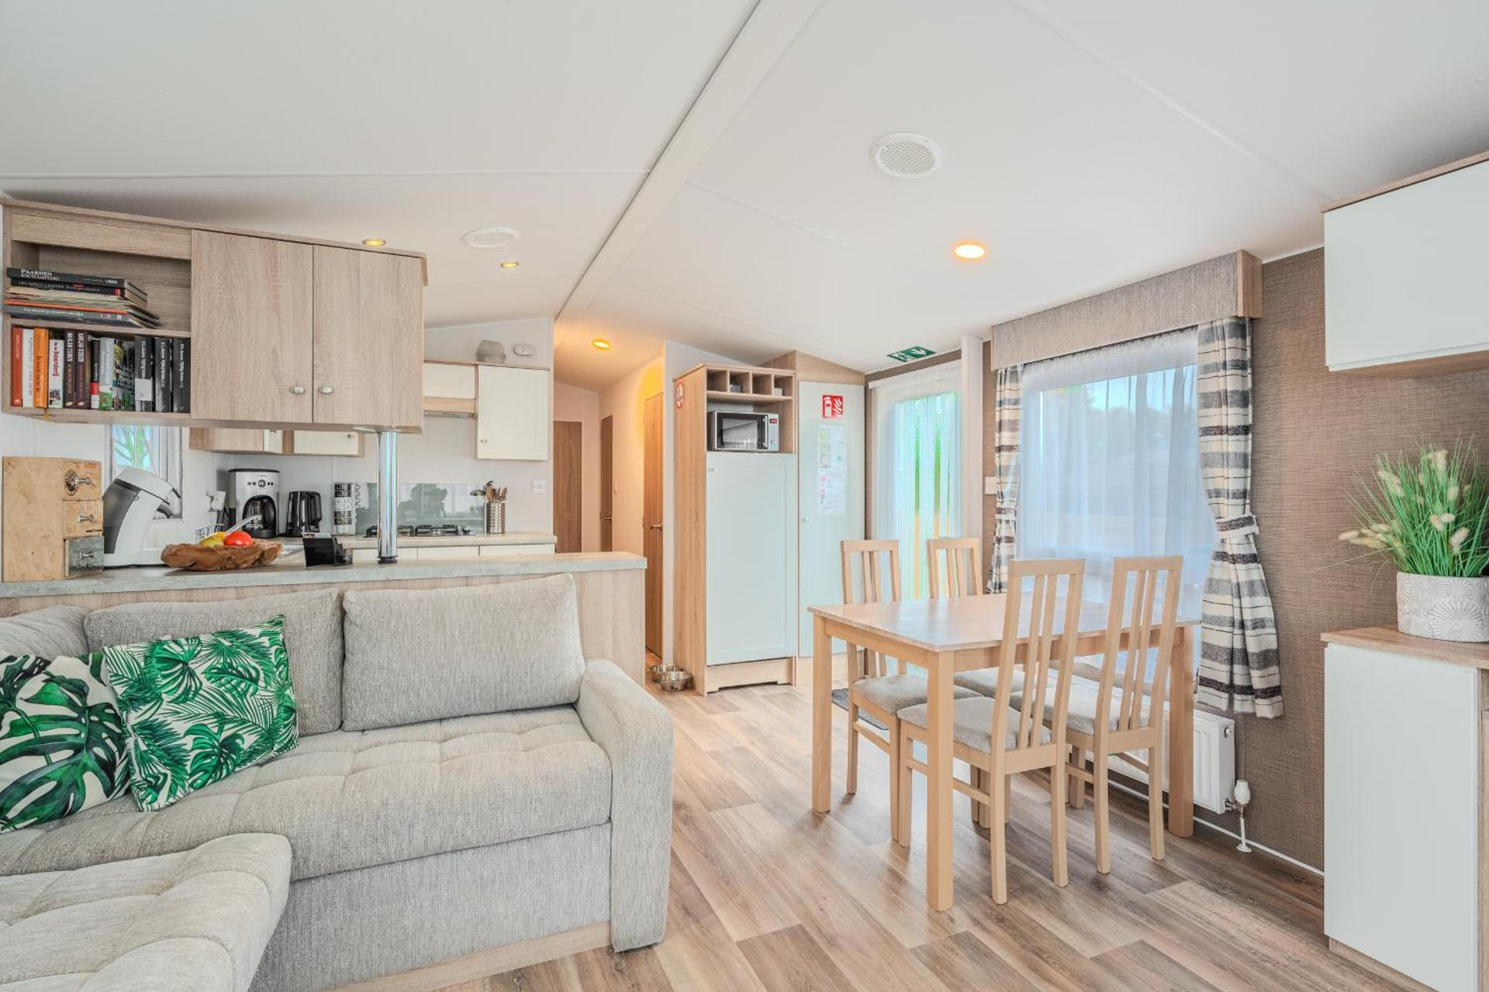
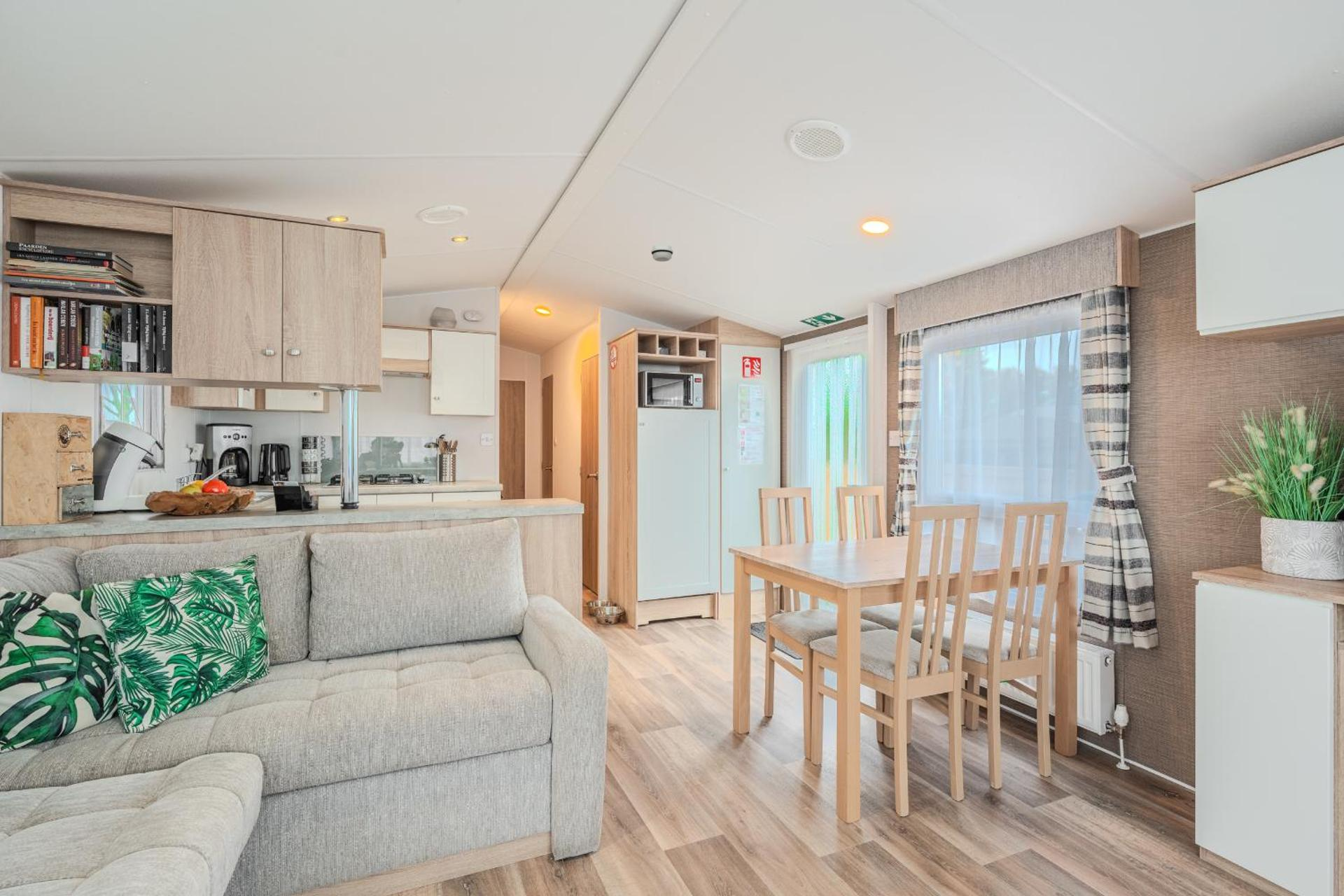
+ smoke detector (662, 253)
